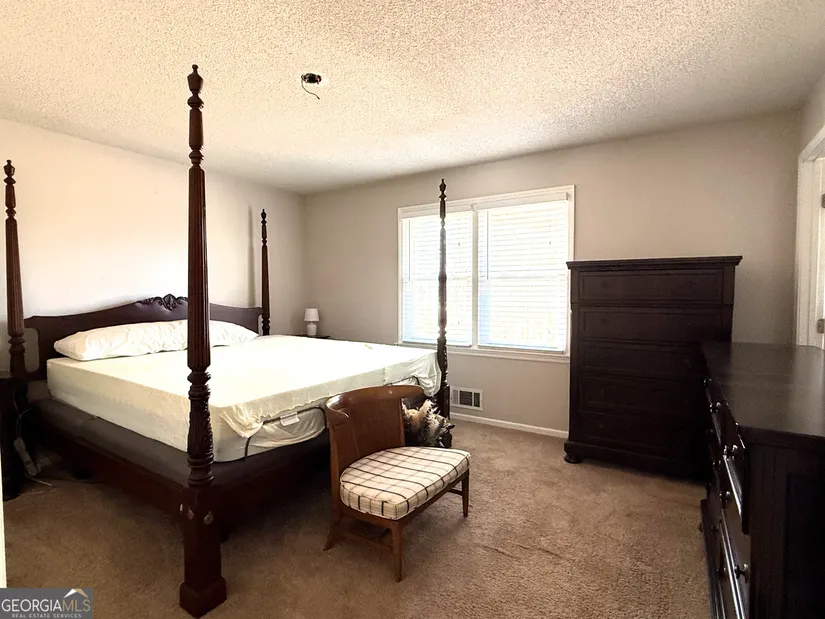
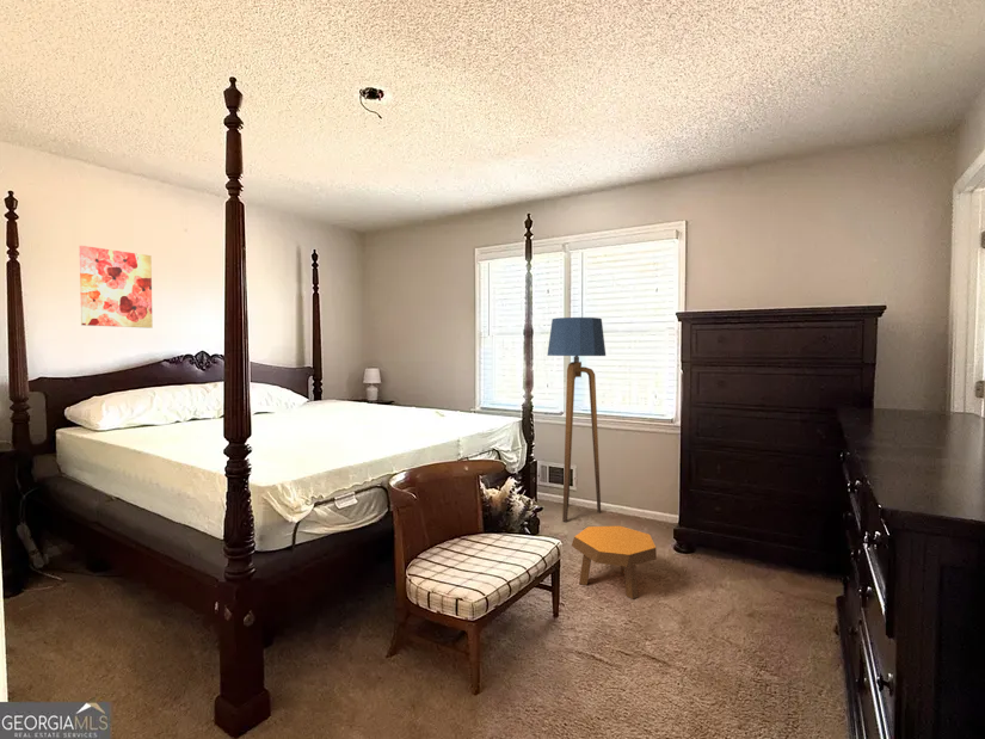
+ footstool (614, 562)
+ floor lamp (572, 417)
+ wall art (117, 288)
